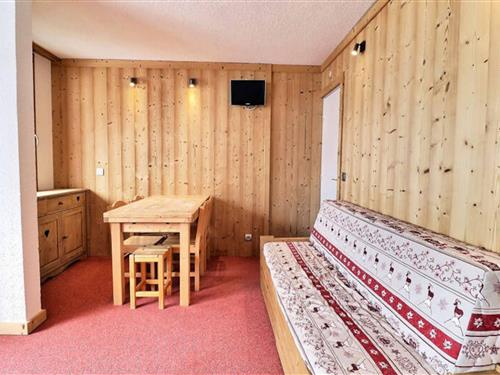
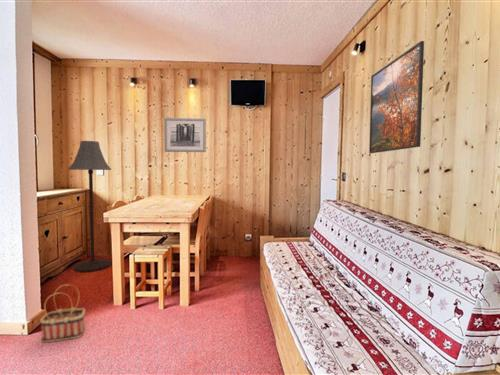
+ basket (63, 311)
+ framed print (392, 106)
+ floor lamp (91, 204)
+ wall art (185, 135)
